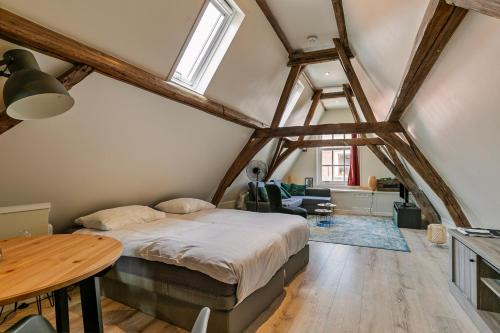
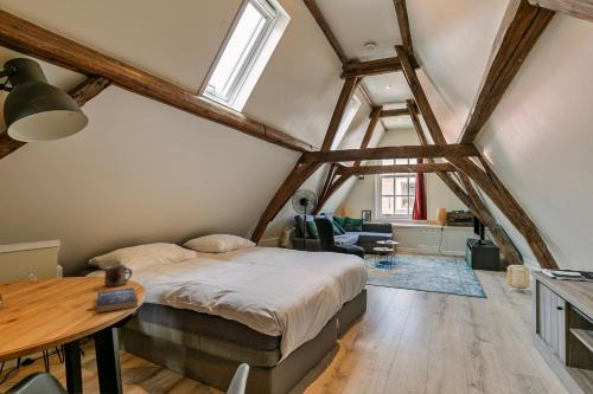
+ mug (116, 274)
+ book (116, 298)
